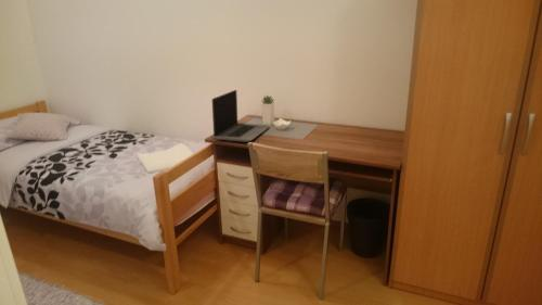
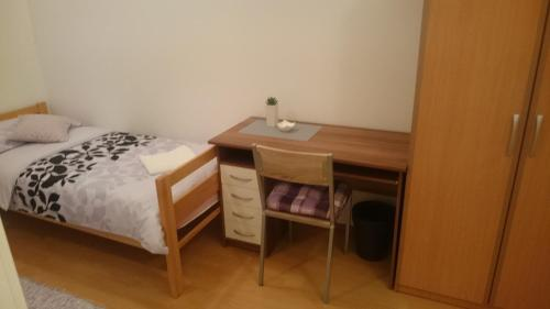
- laptop computer (236, 114)
